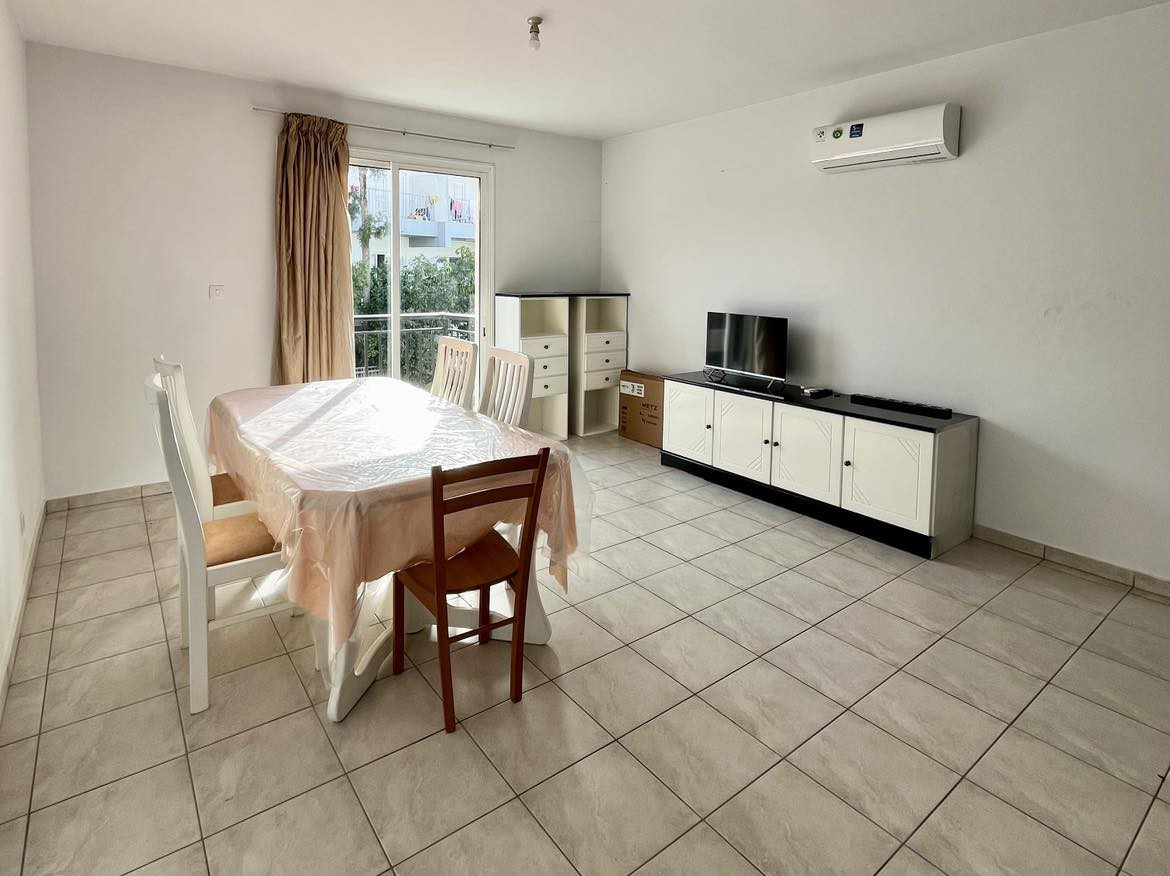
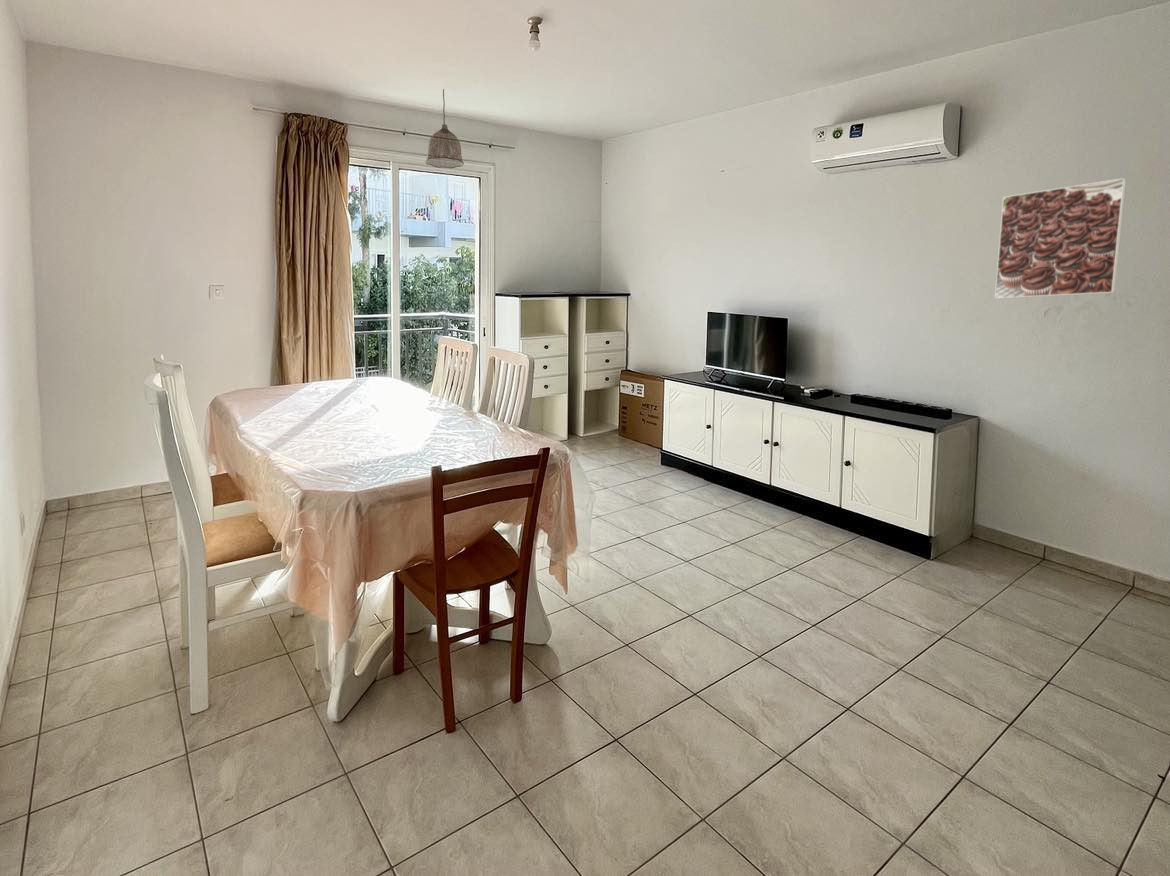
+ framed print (1056, 242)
+ pendant lamp (444, 126)
